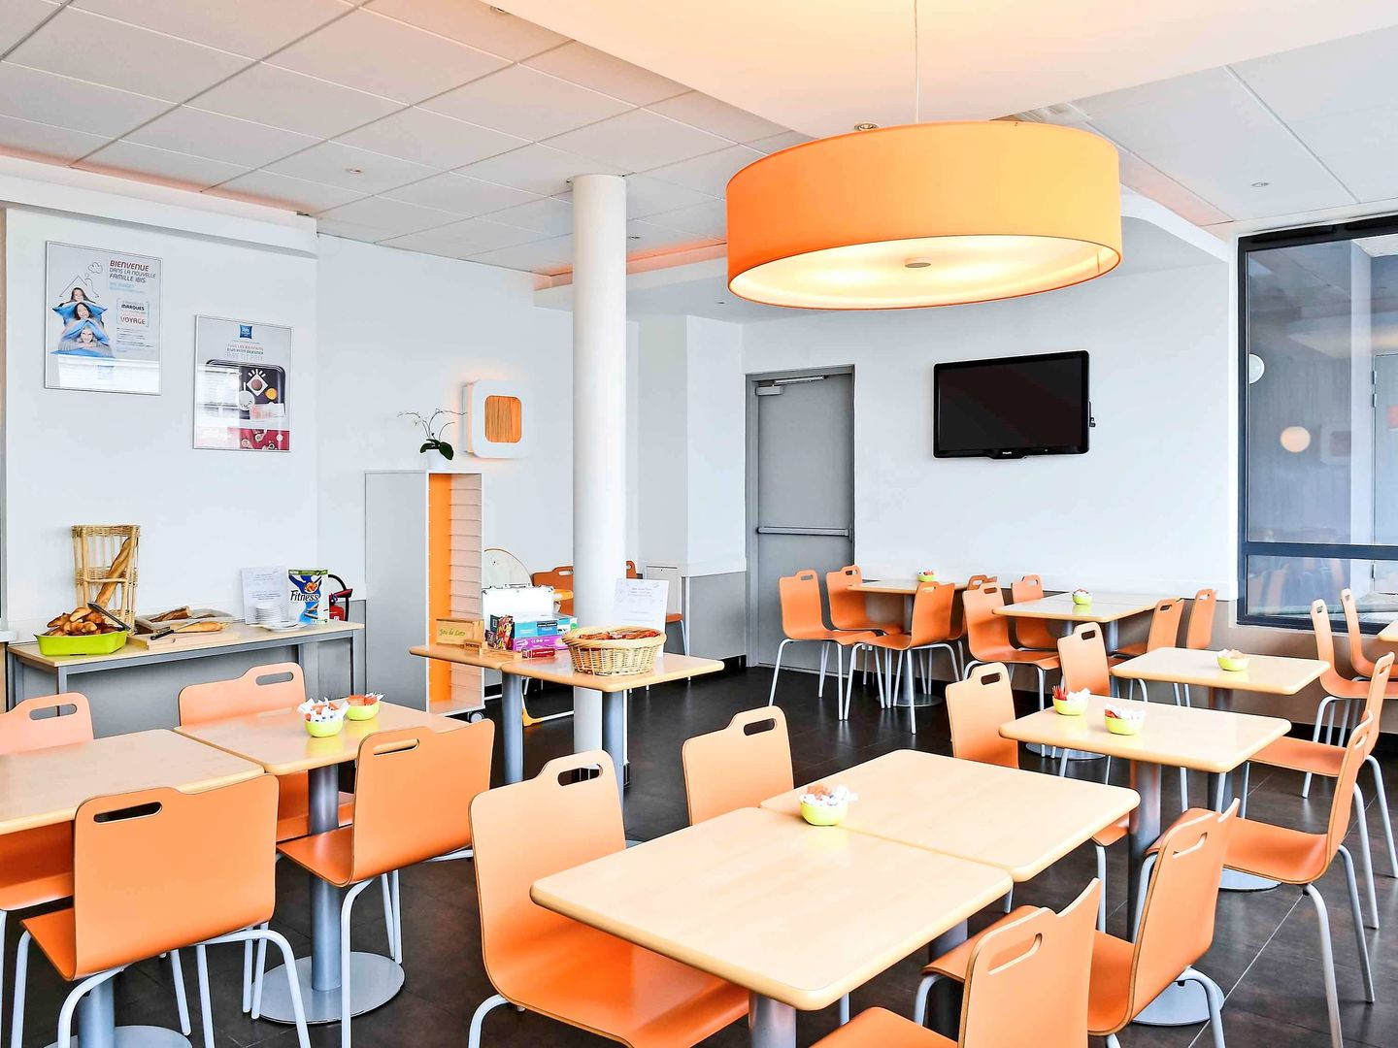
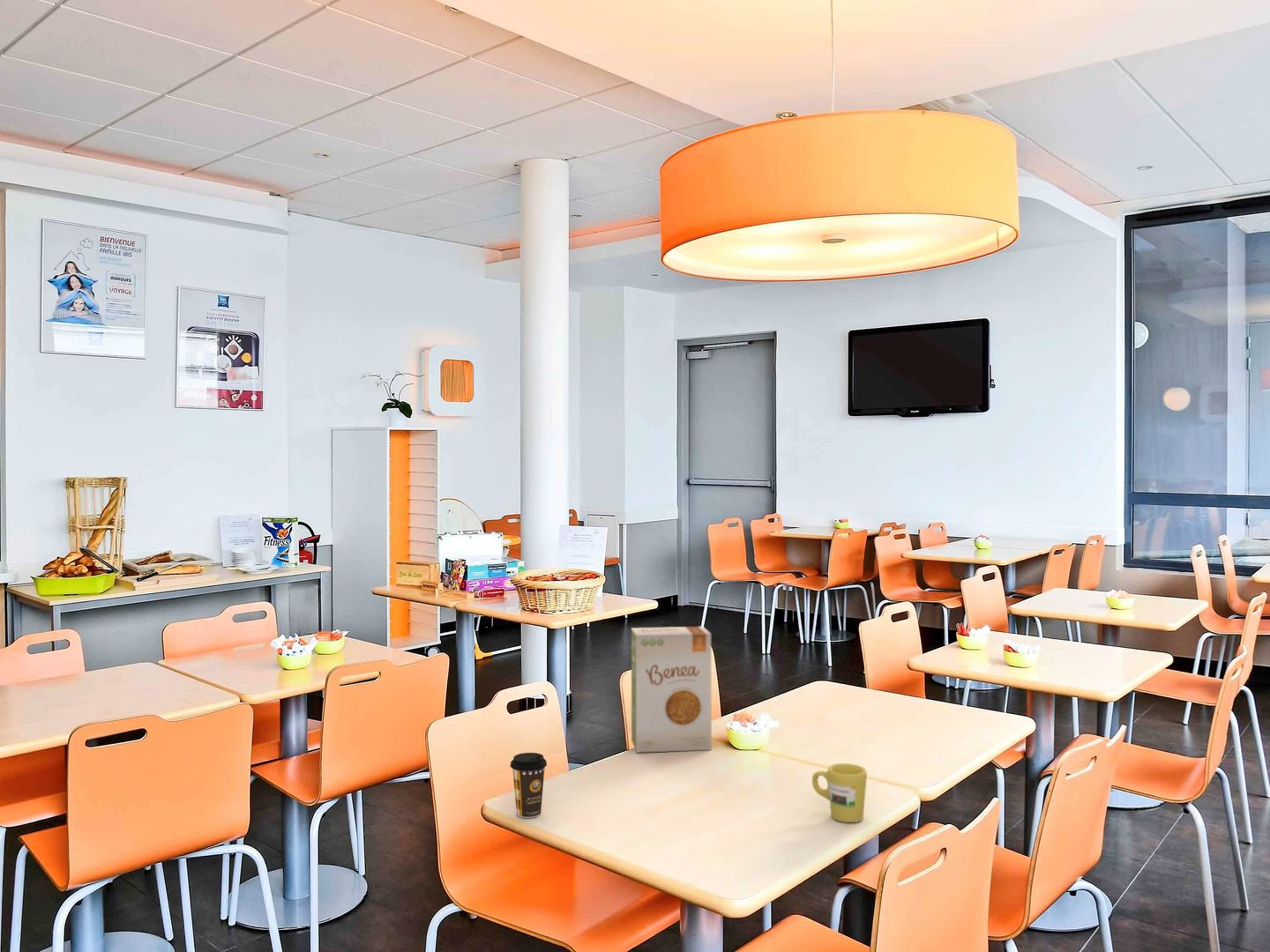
+ coffee cup (528, 785)
+ food box (670, 688)
+ mug (838, 791)
